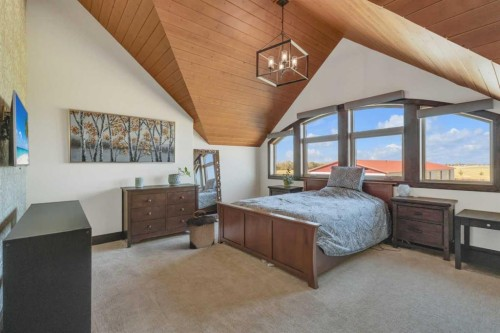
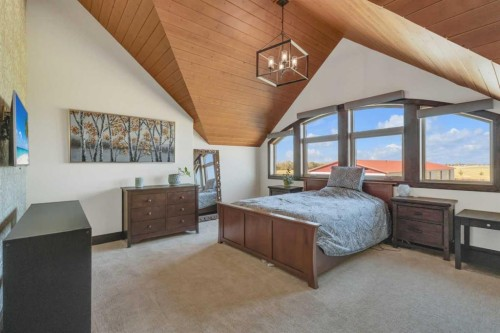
- laundry hamper (202, 227)
